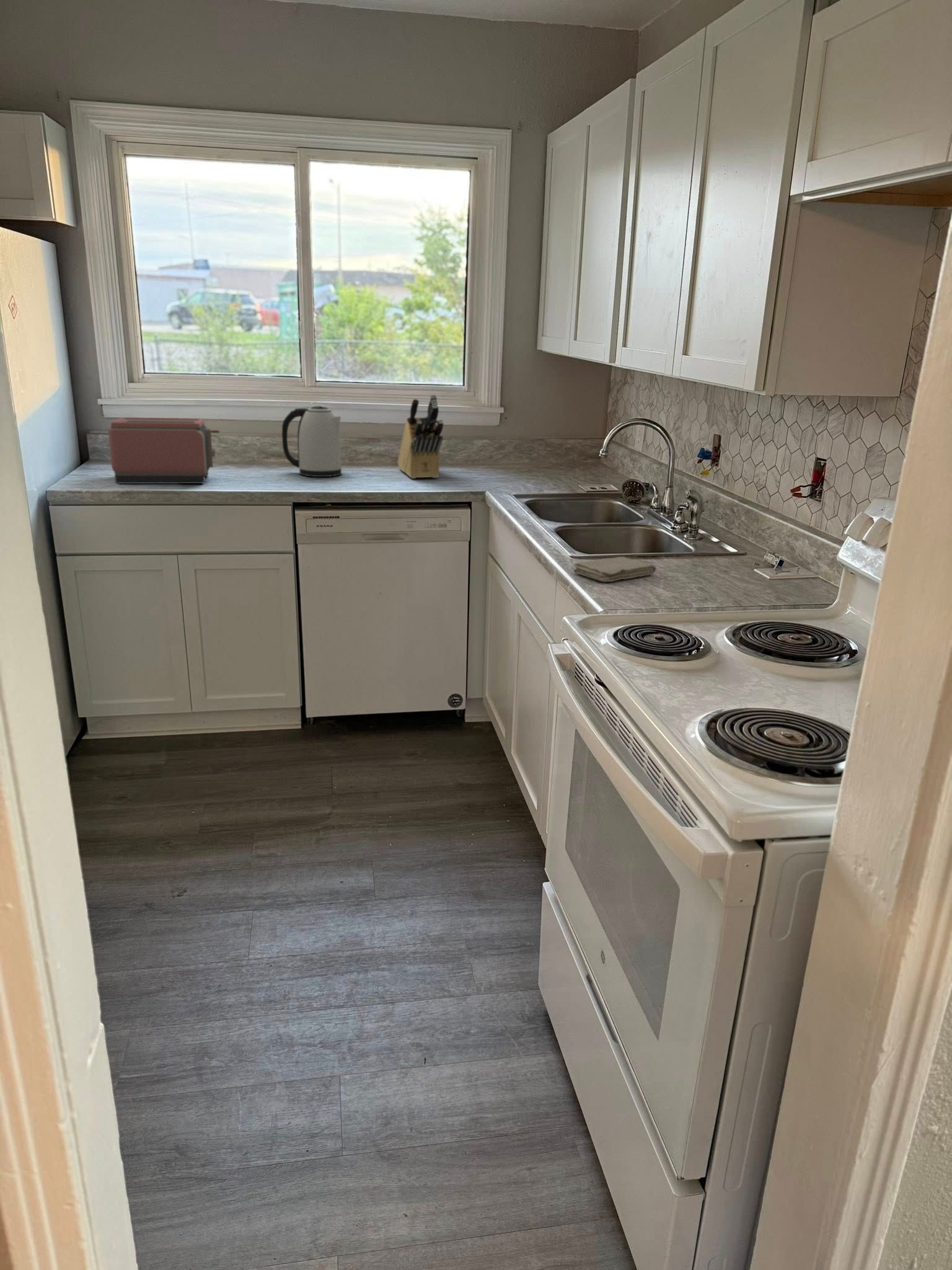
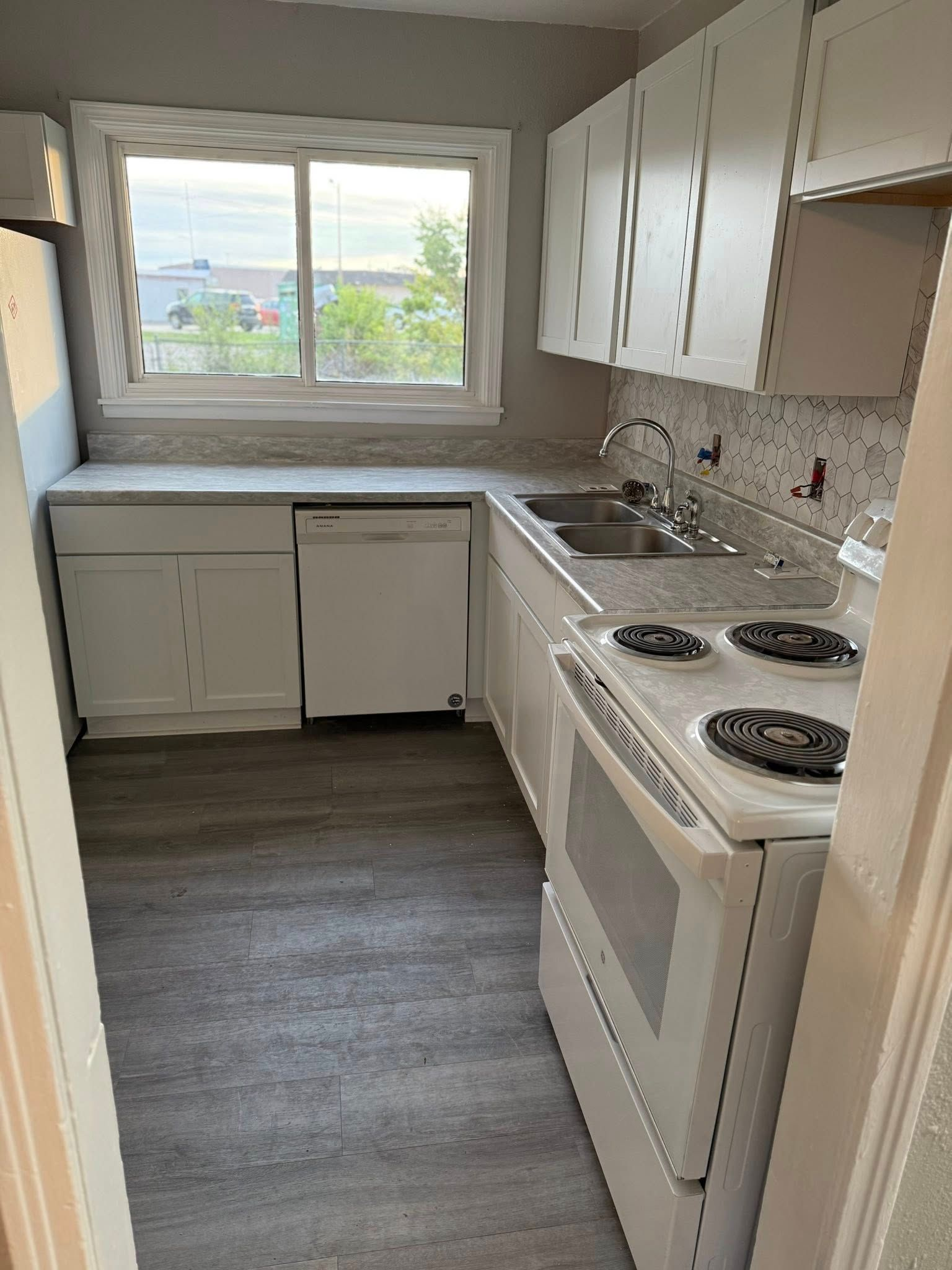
- washcloth (614, 567)
- toaster (167, 450)
- kettle (312, 440)
- knife block (420, 434)
